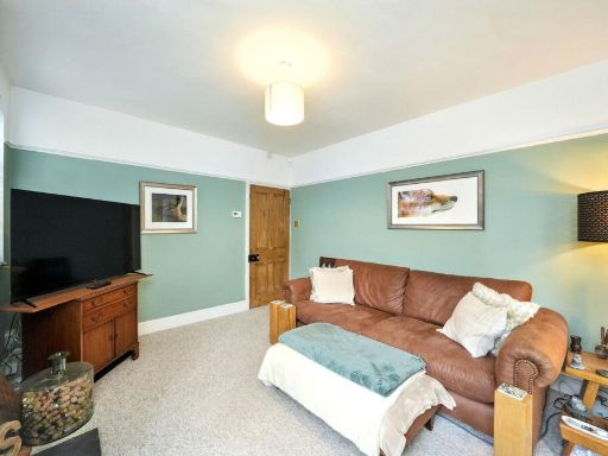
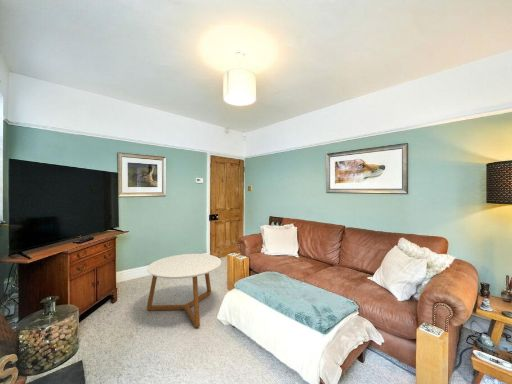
+ coffee table (180, 278)
